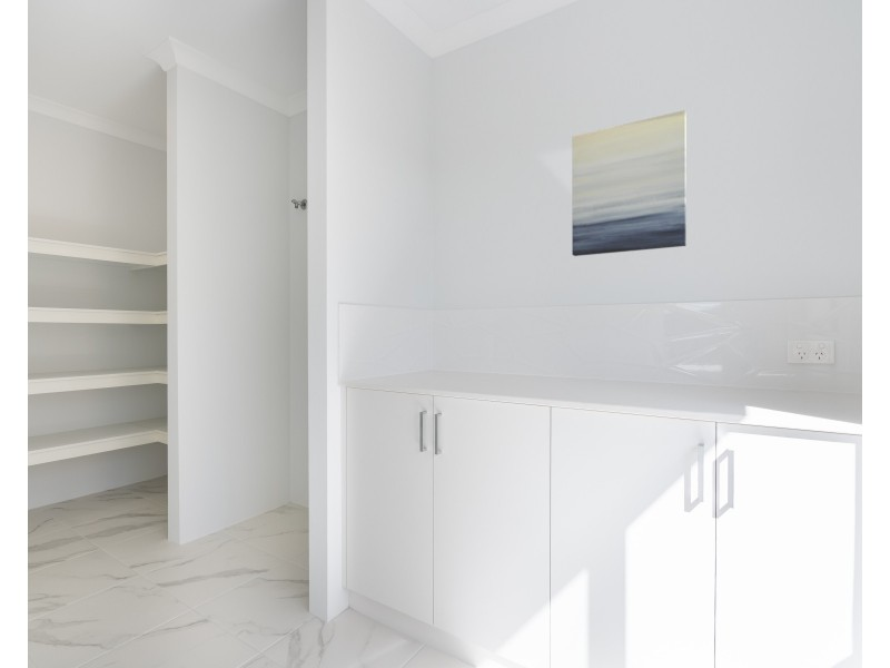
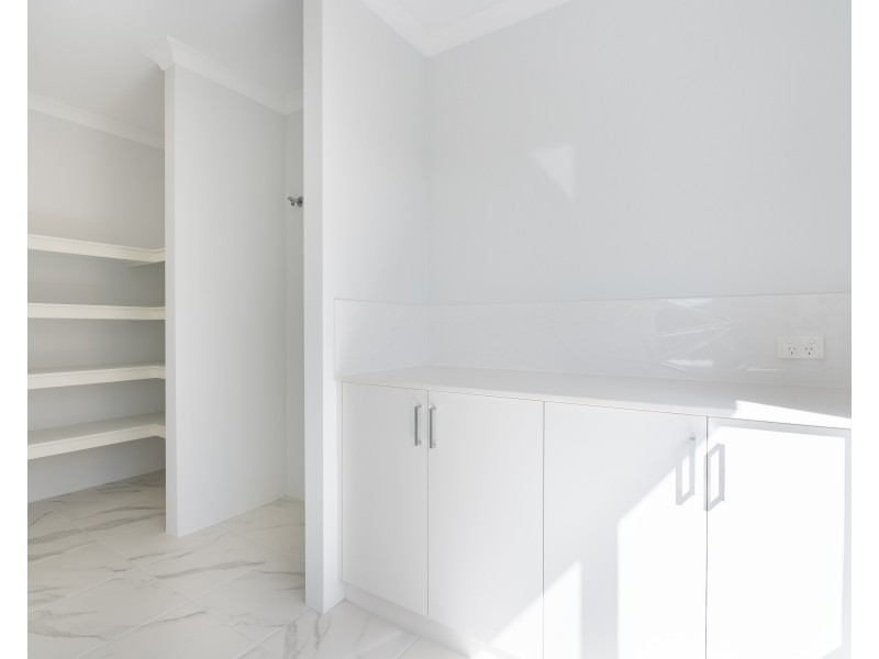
- wall art (625, 188)
